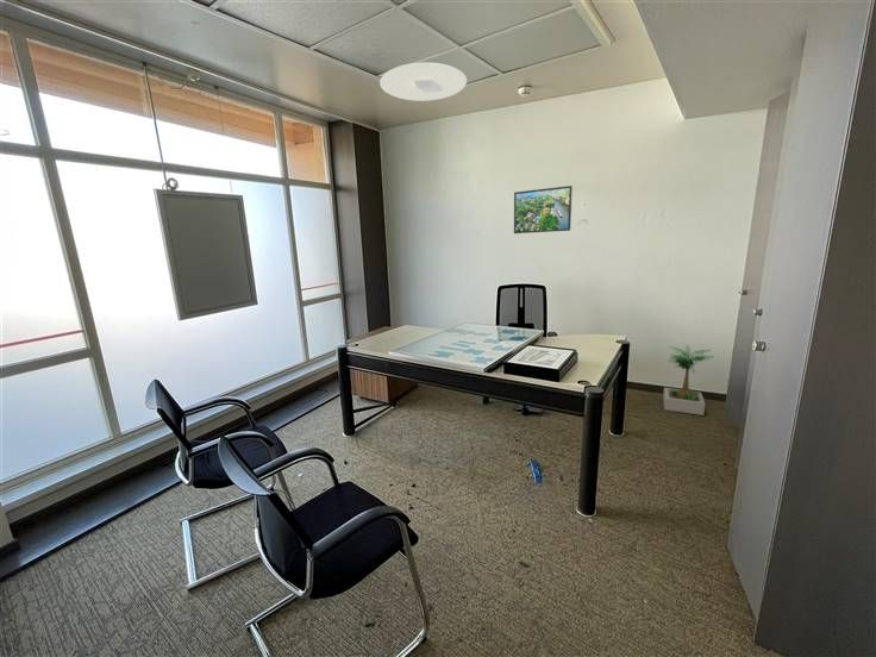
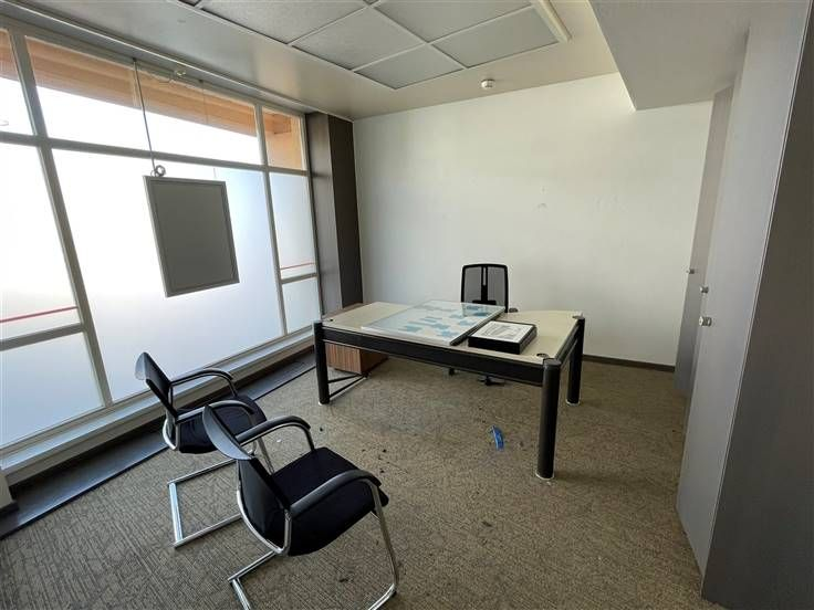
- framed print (540, 211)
- ceiling light (423, 79)
- potted plant (687, 377)
